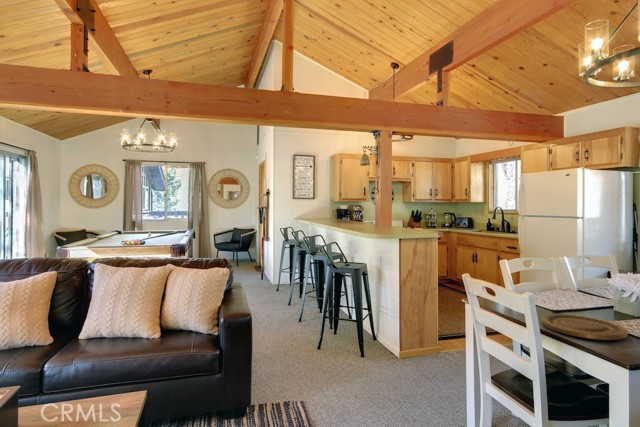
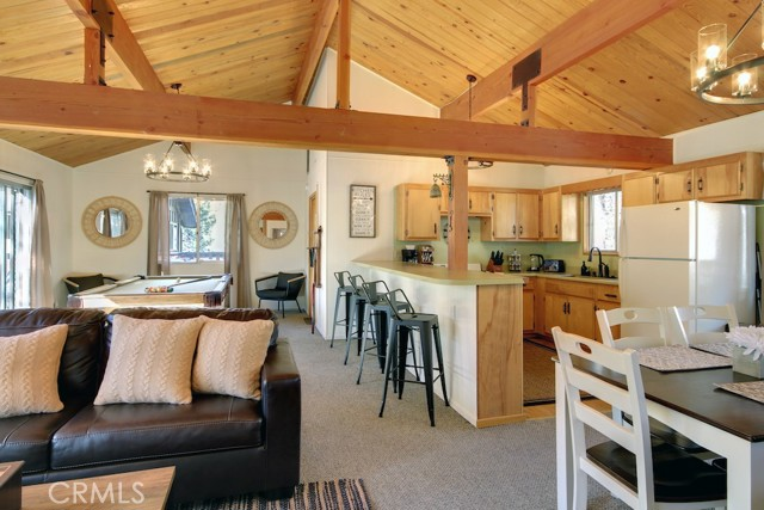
- plate (582, 325)
